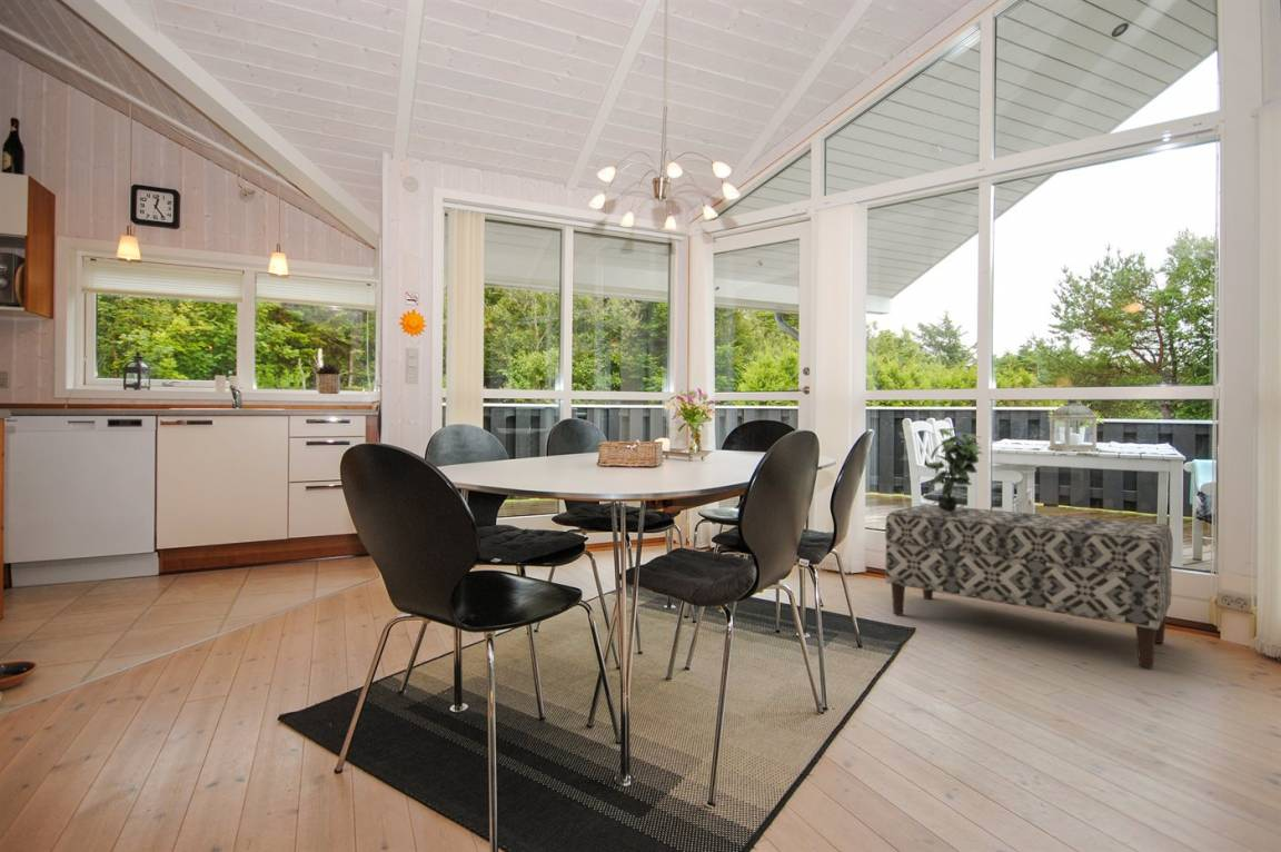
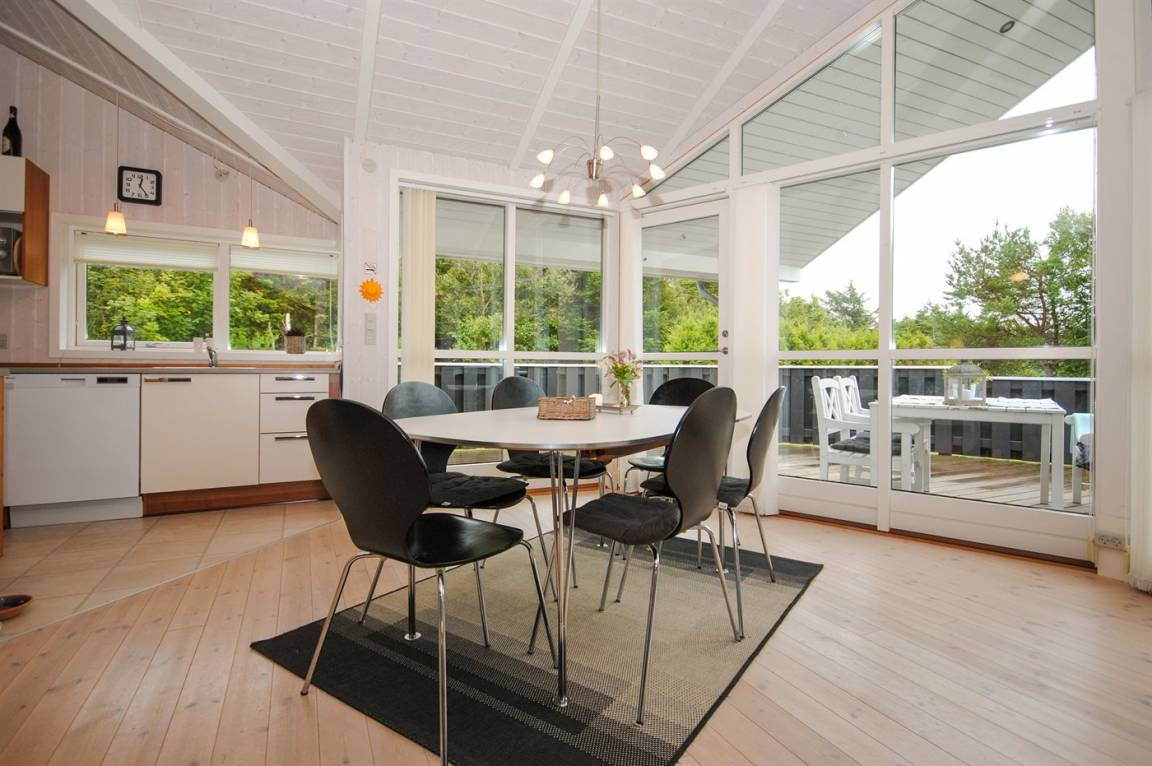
- potted plant (953, 469)
- bench (1019, 572)
